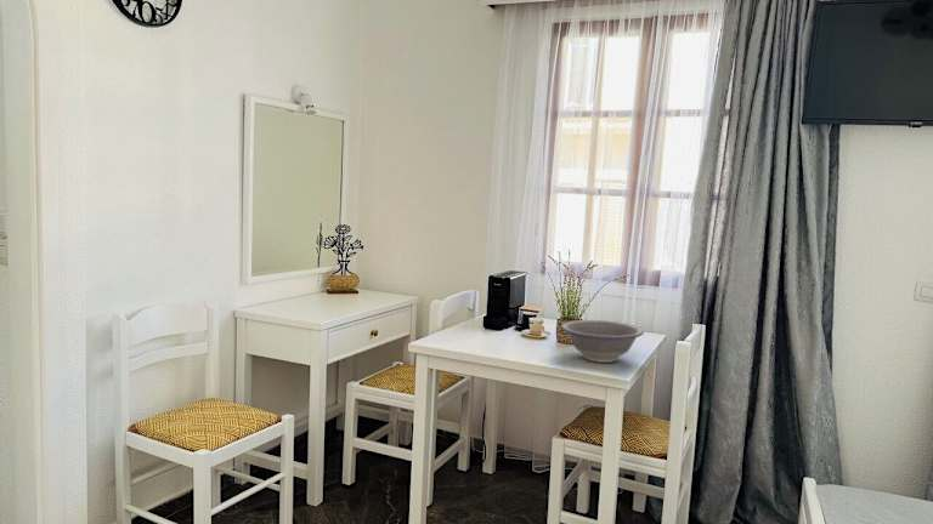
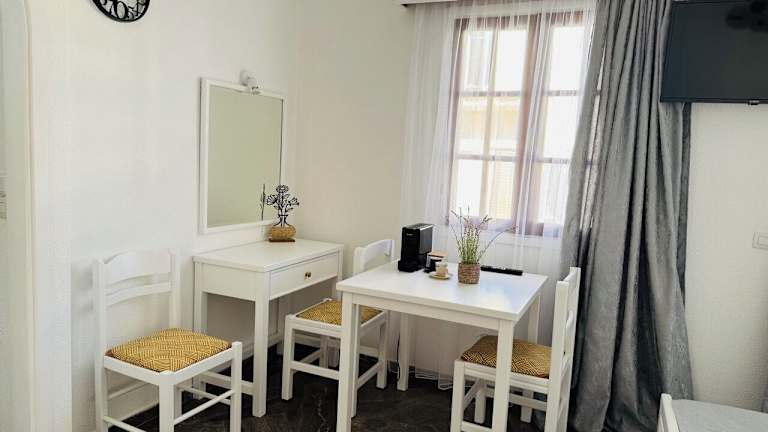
- bowl (600, 342)
